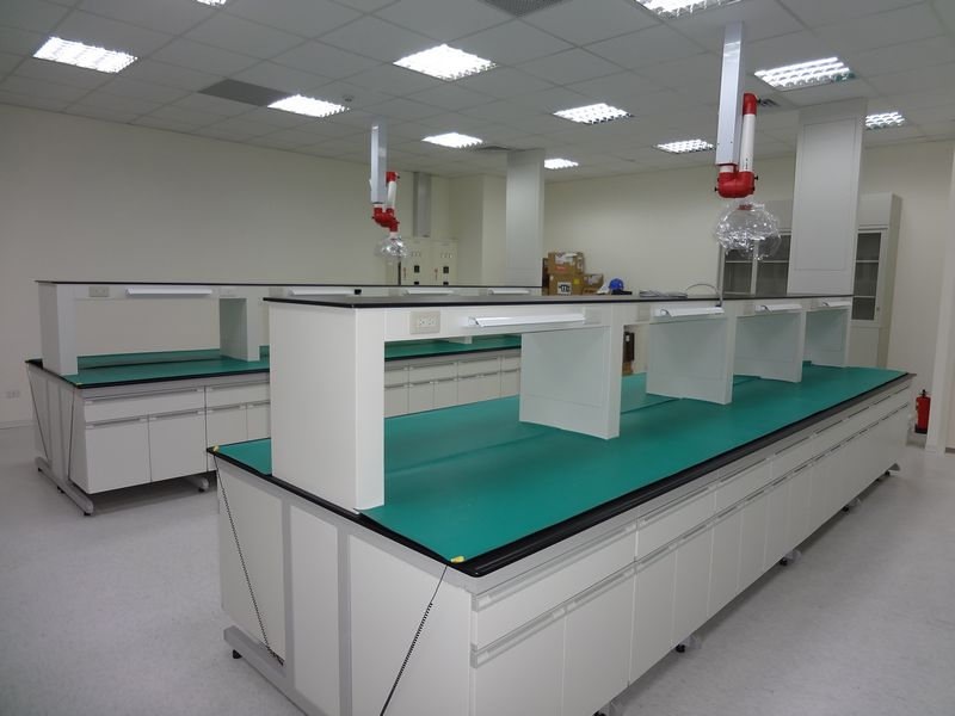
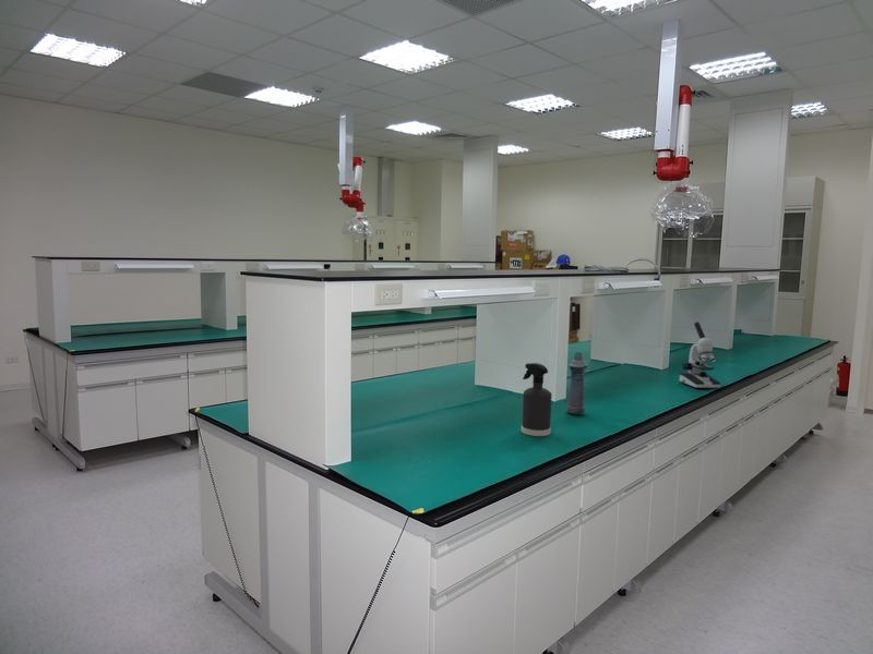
+ microscope (701, 354)
+ spray bottle (535, 397)
+ bottle (576, 383)
